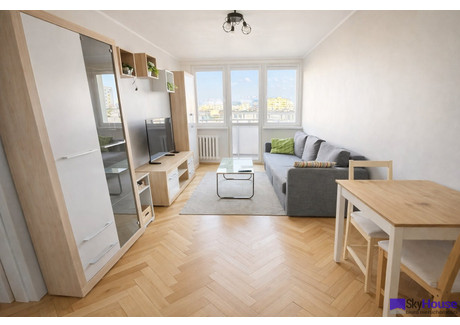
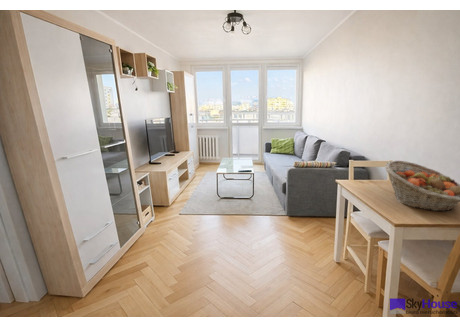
+ fruit basket (422, 183)
